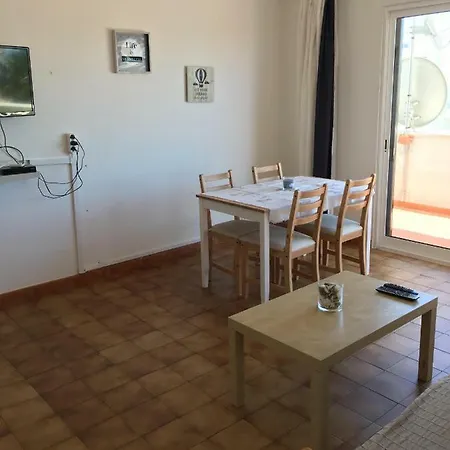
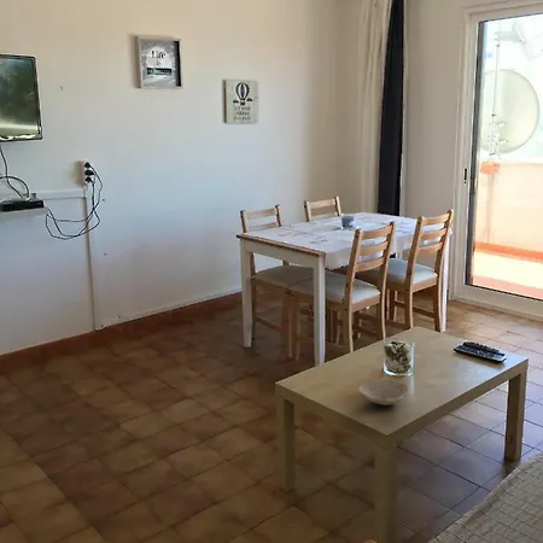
+ bowl (384, 395)
